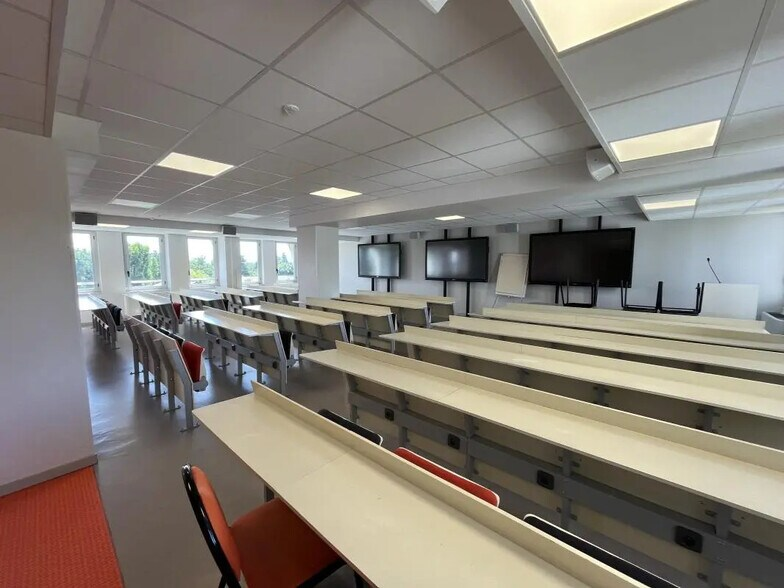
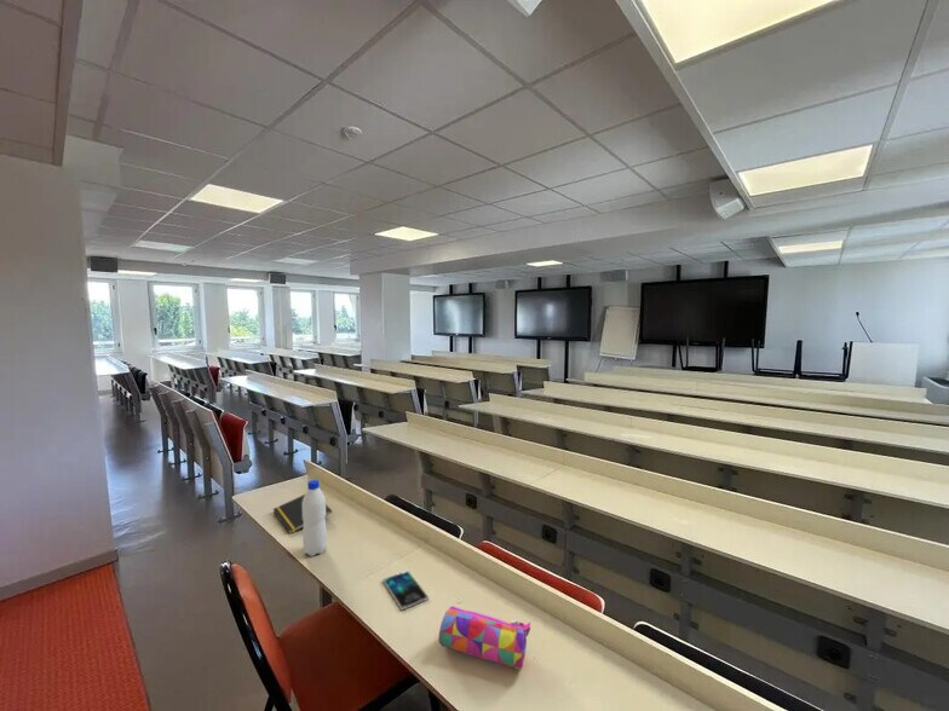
+ notepad (301, 510)
+ water bottle (314, 516)
+ smartphone (404, 588)
+ pencil case (484, 634)
